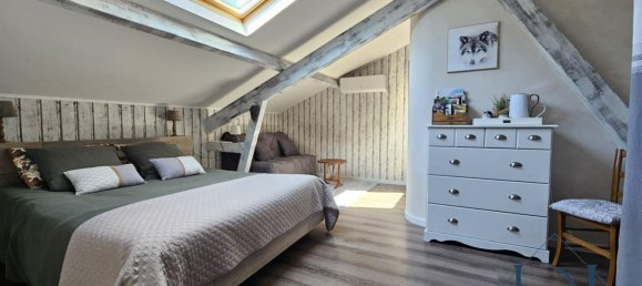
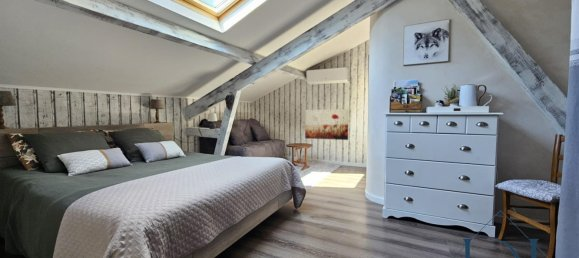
+ wall art (326, 124)
